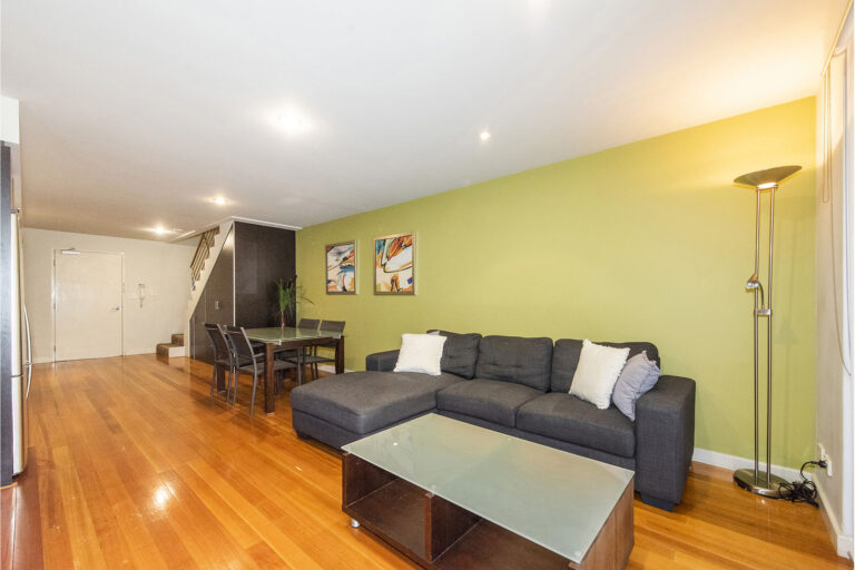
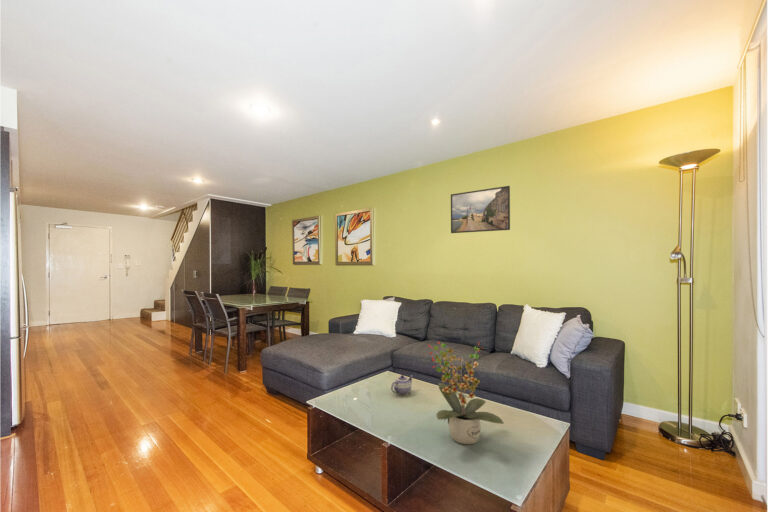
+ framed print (478, 211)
+ teapot (402, 384)
+ potted plant (457, 391)
